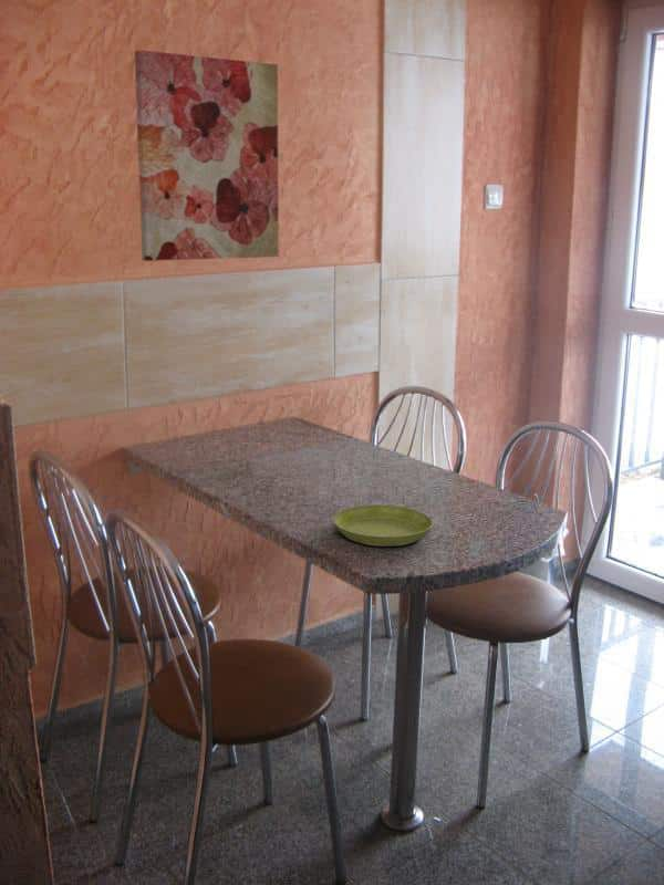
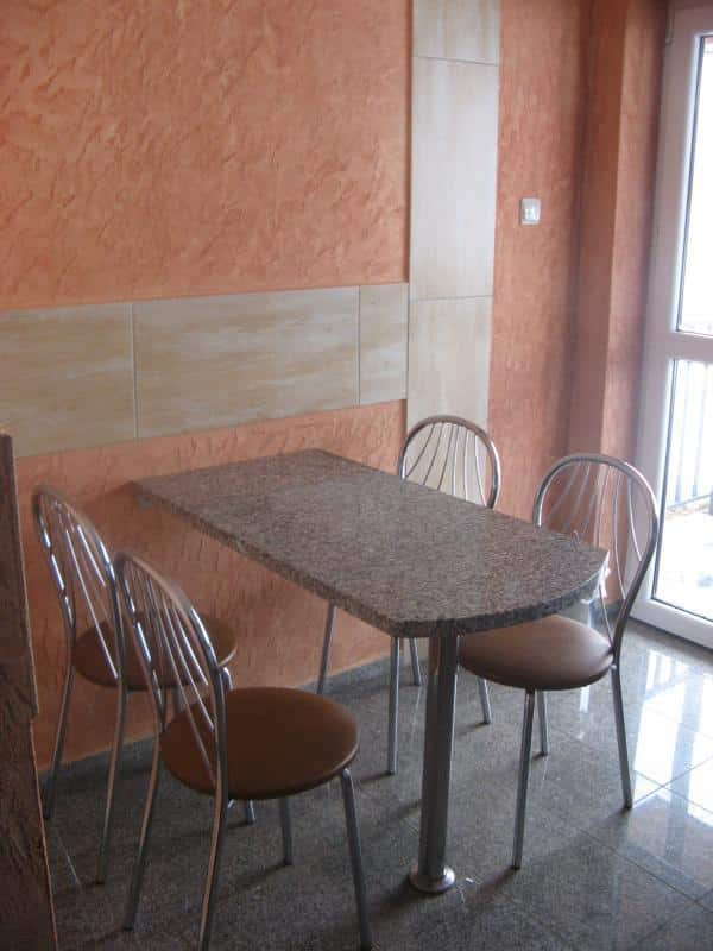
- wall art (210, 160)
- saucer (382, 527)
